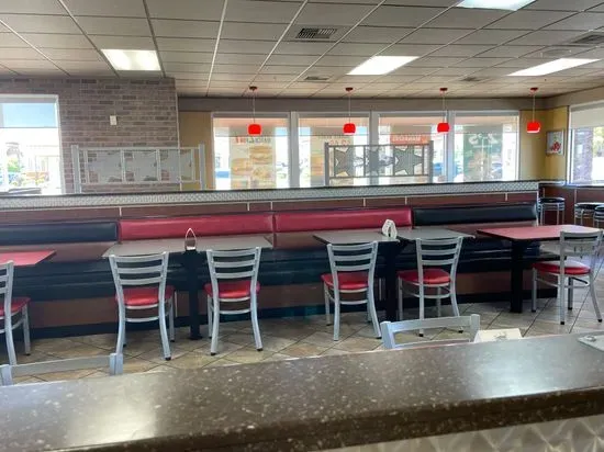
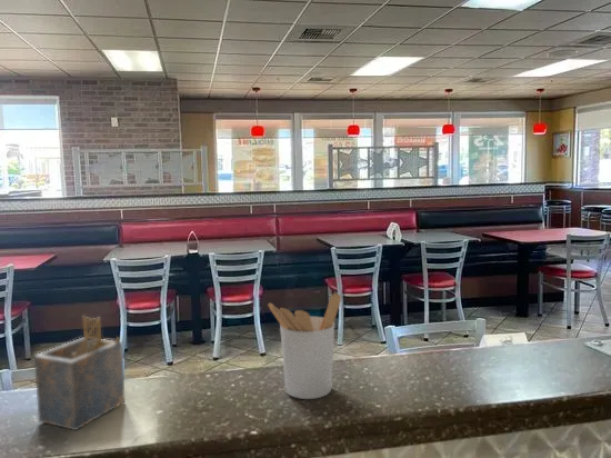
+ utensil holder (302, 345)
+ napkin holder (80, 368)
